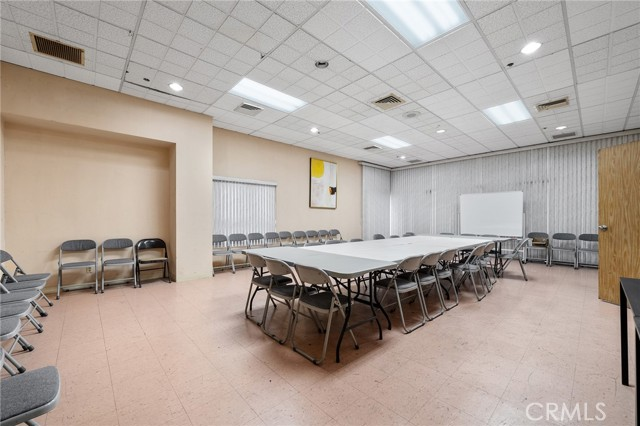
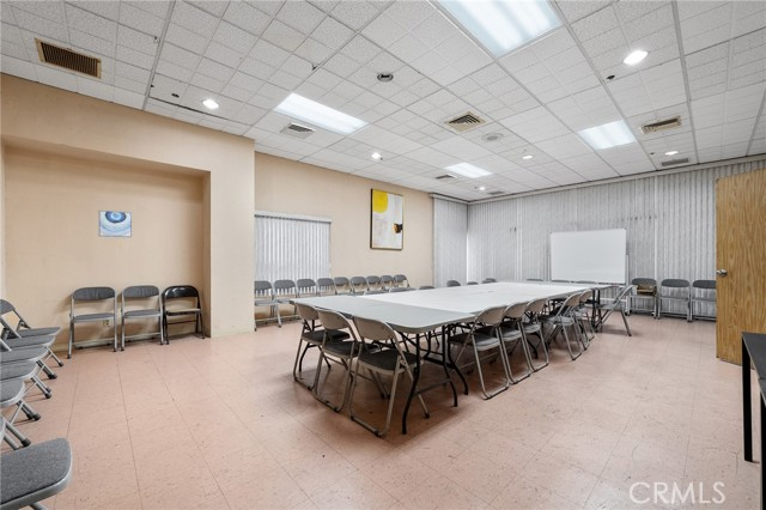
+ wall art (115, 224)
